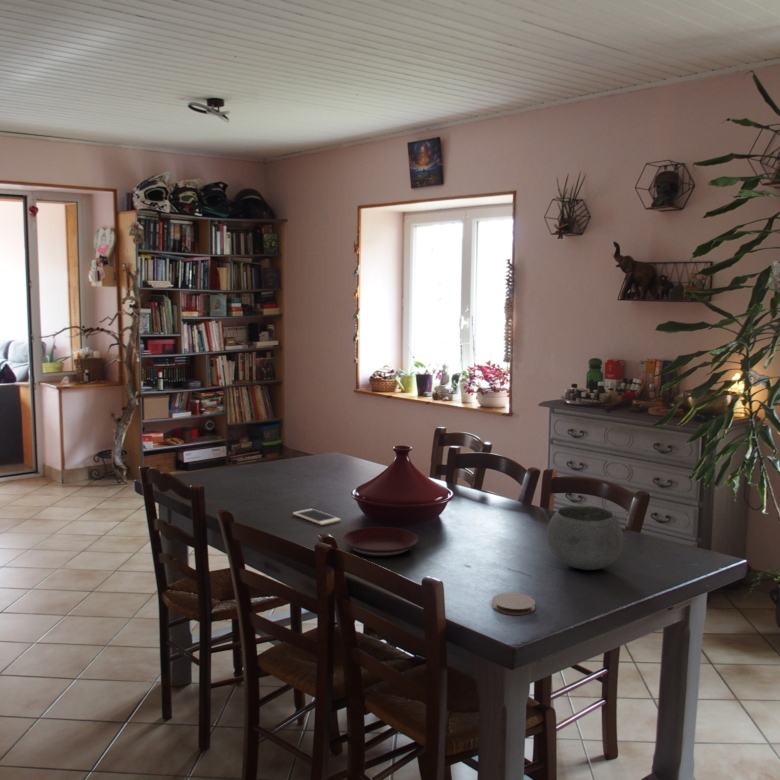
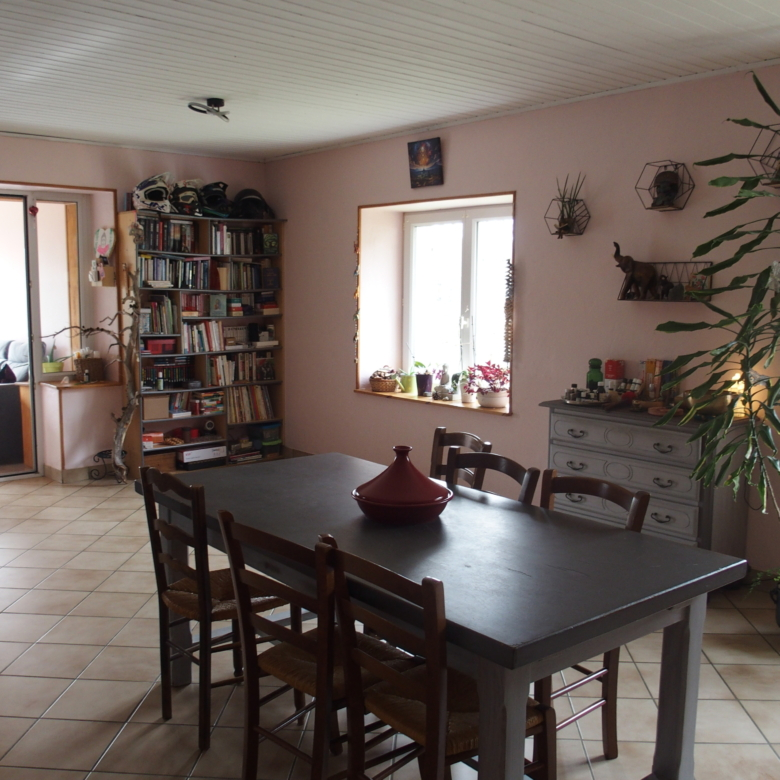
- coaster (513, 603)
- plate (380, 543)
- cell phone (316, 516)
- bowl (584, 539)
